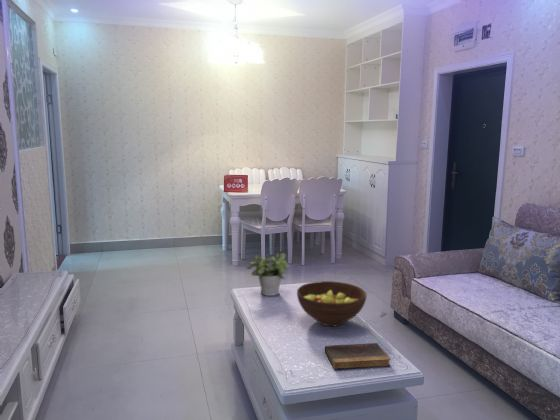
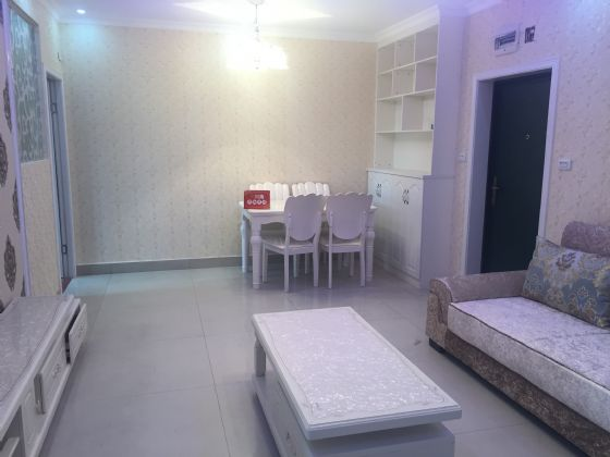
- fruit bowl (330, 306)
- potted plant (269, 274)
- book (356, 355)
